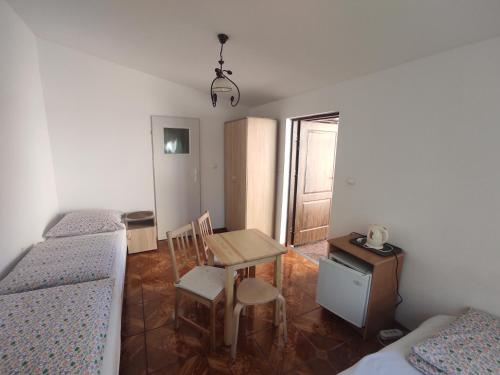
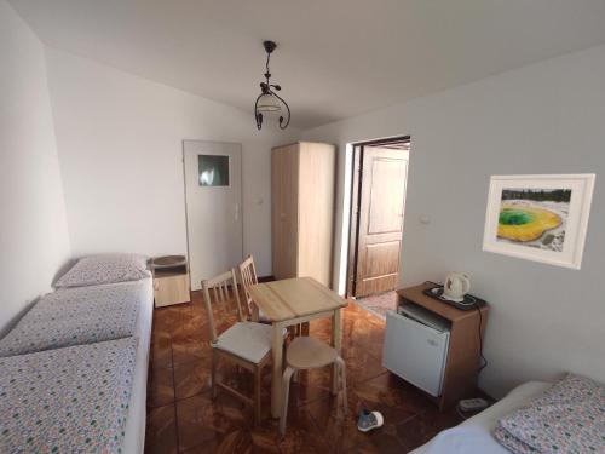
+ shoe (369, 415)
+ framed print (530, 217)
